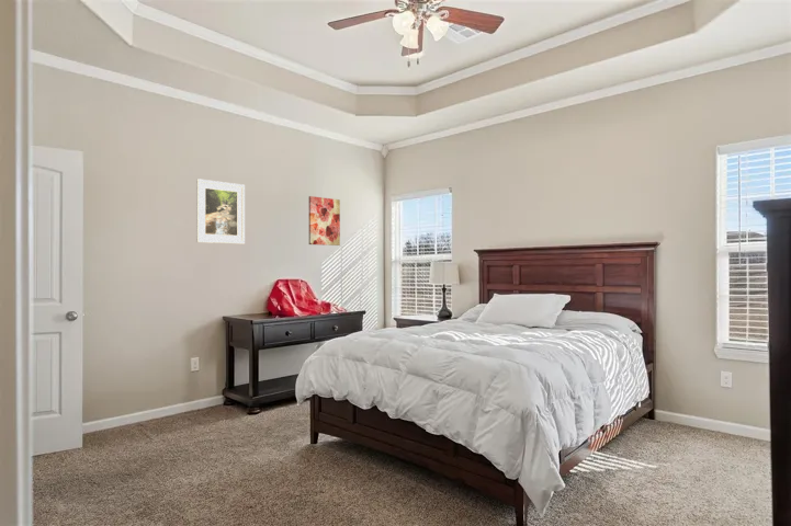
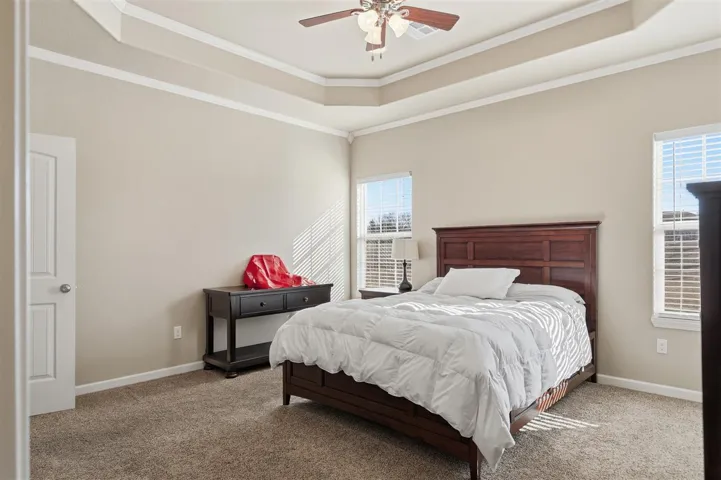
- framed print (221, 211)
- wall art (325, 221)
